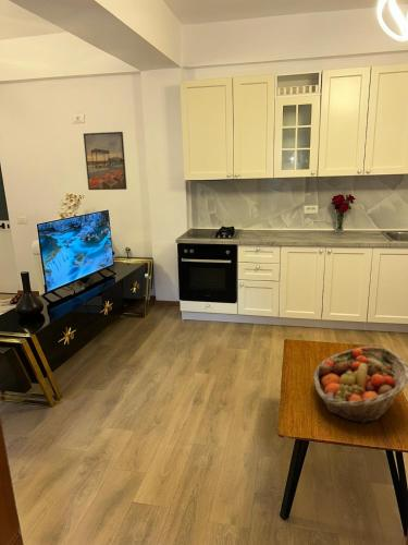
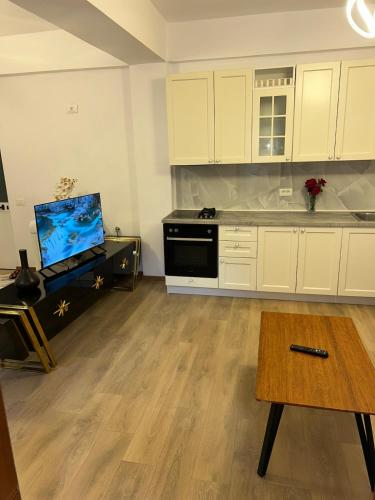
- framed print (104, 161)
- fruit basket (359, 380)
